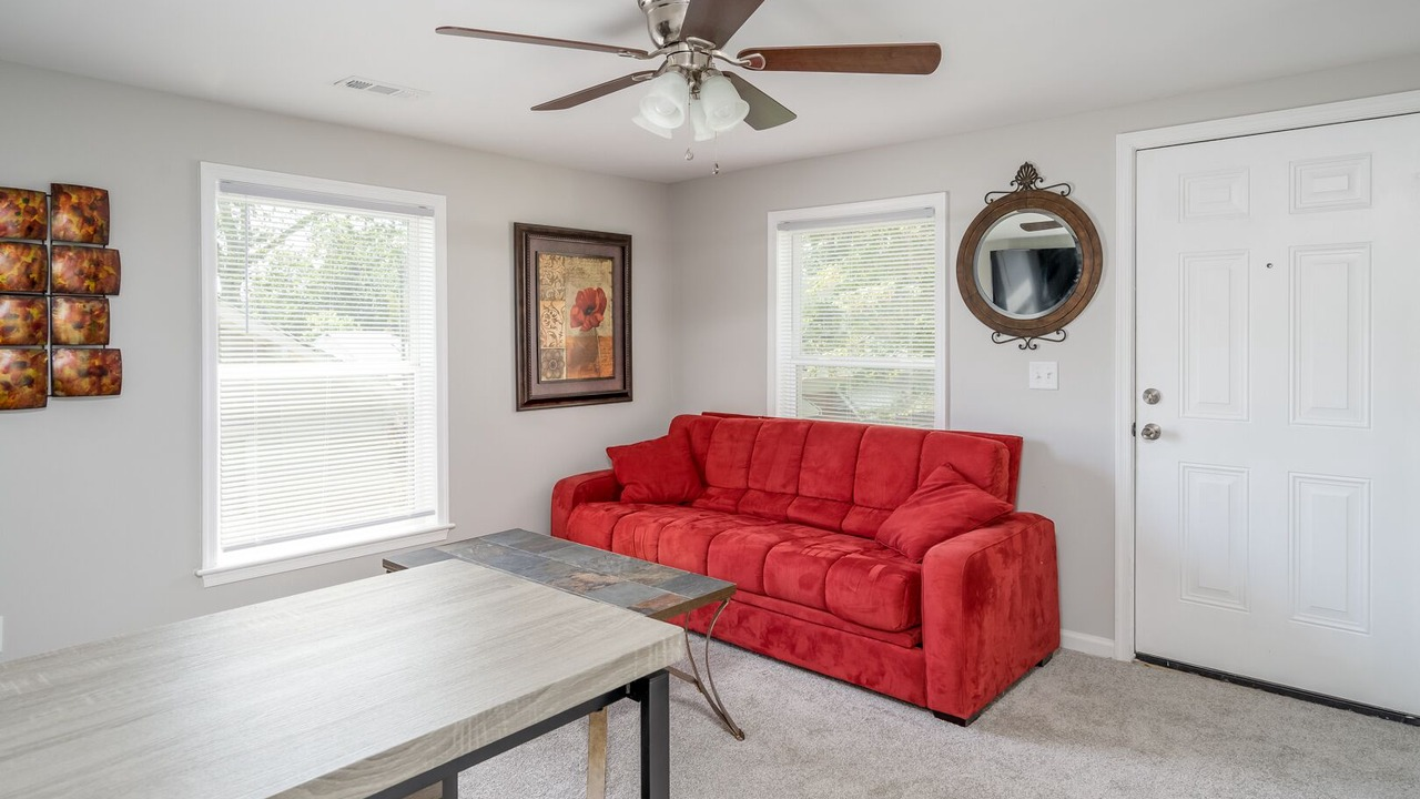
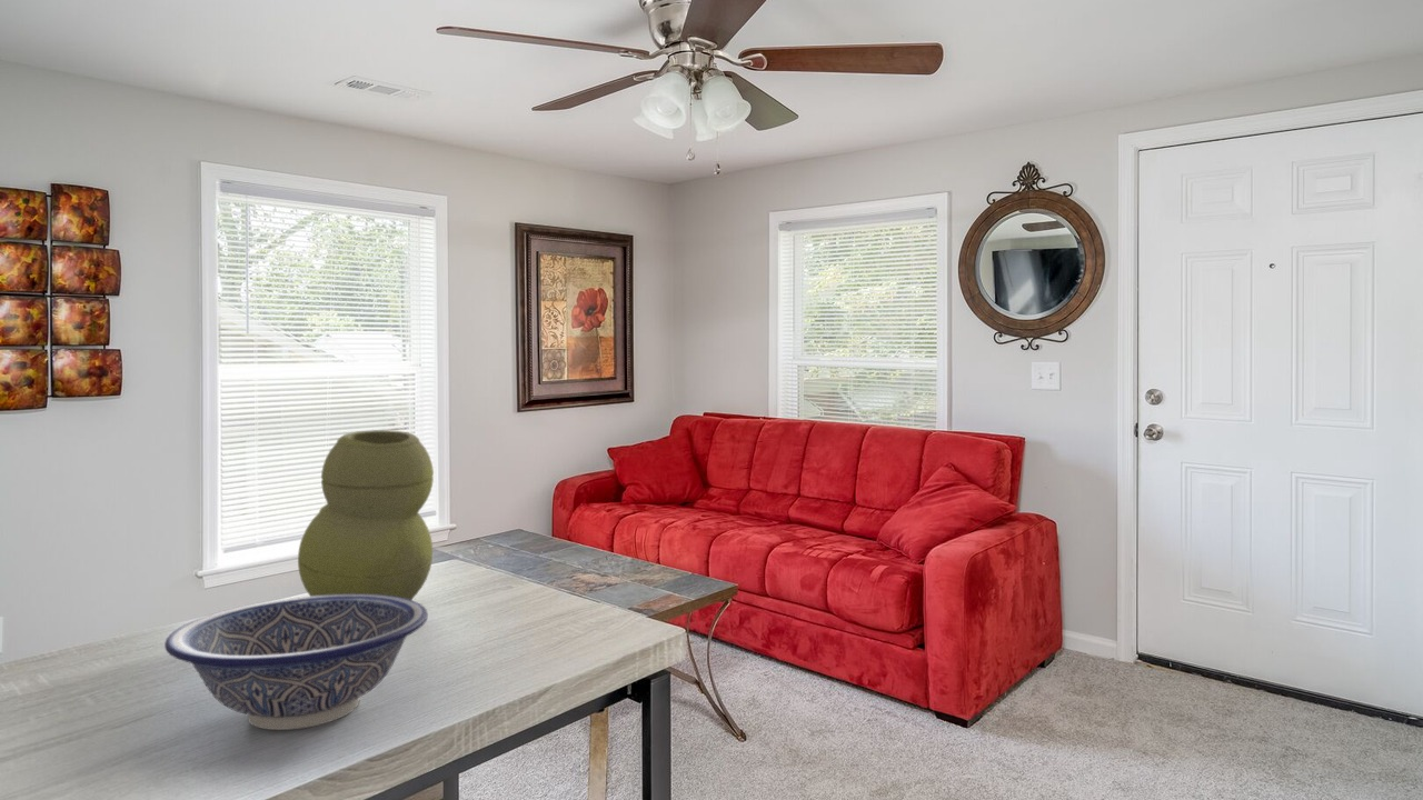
+ decorative bowl (305, 666)
+ vase (368, 521)
